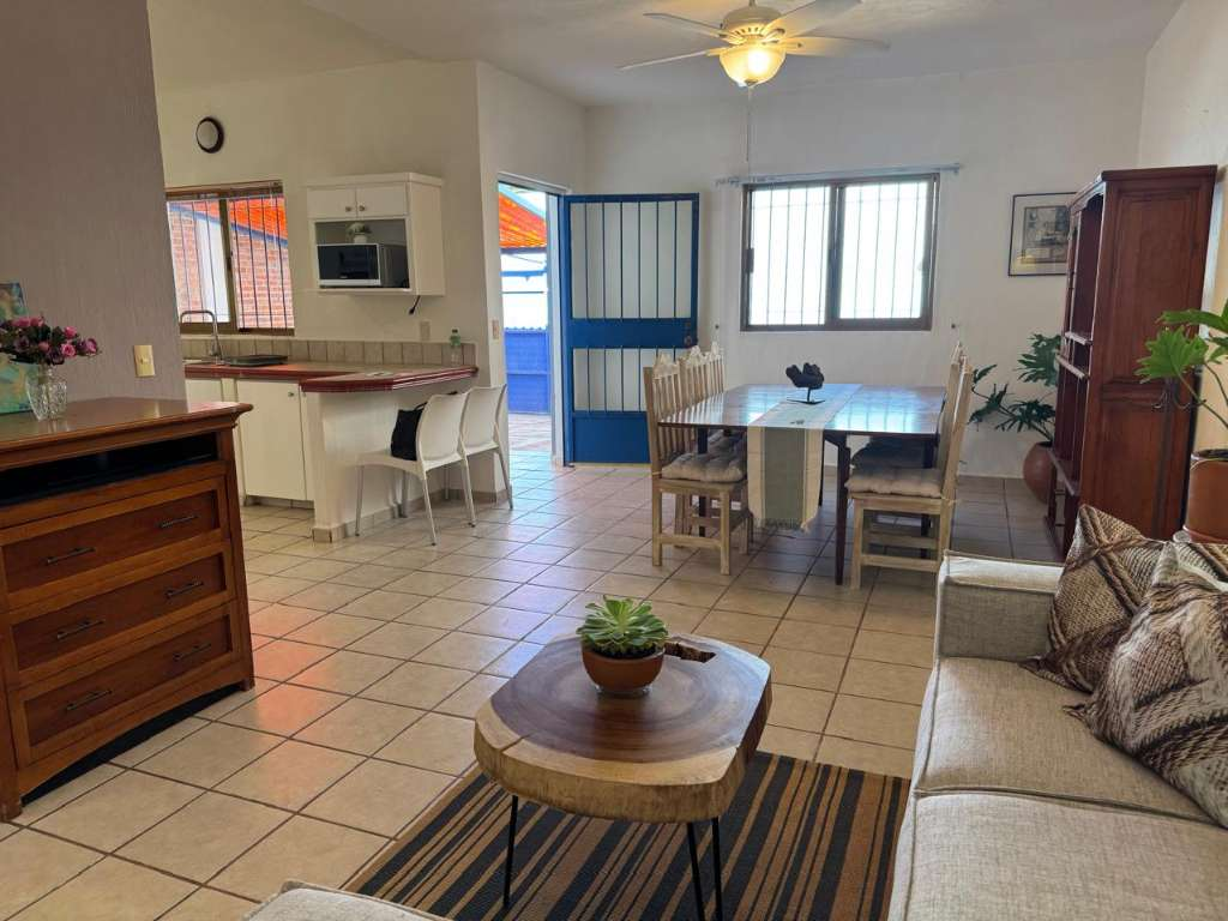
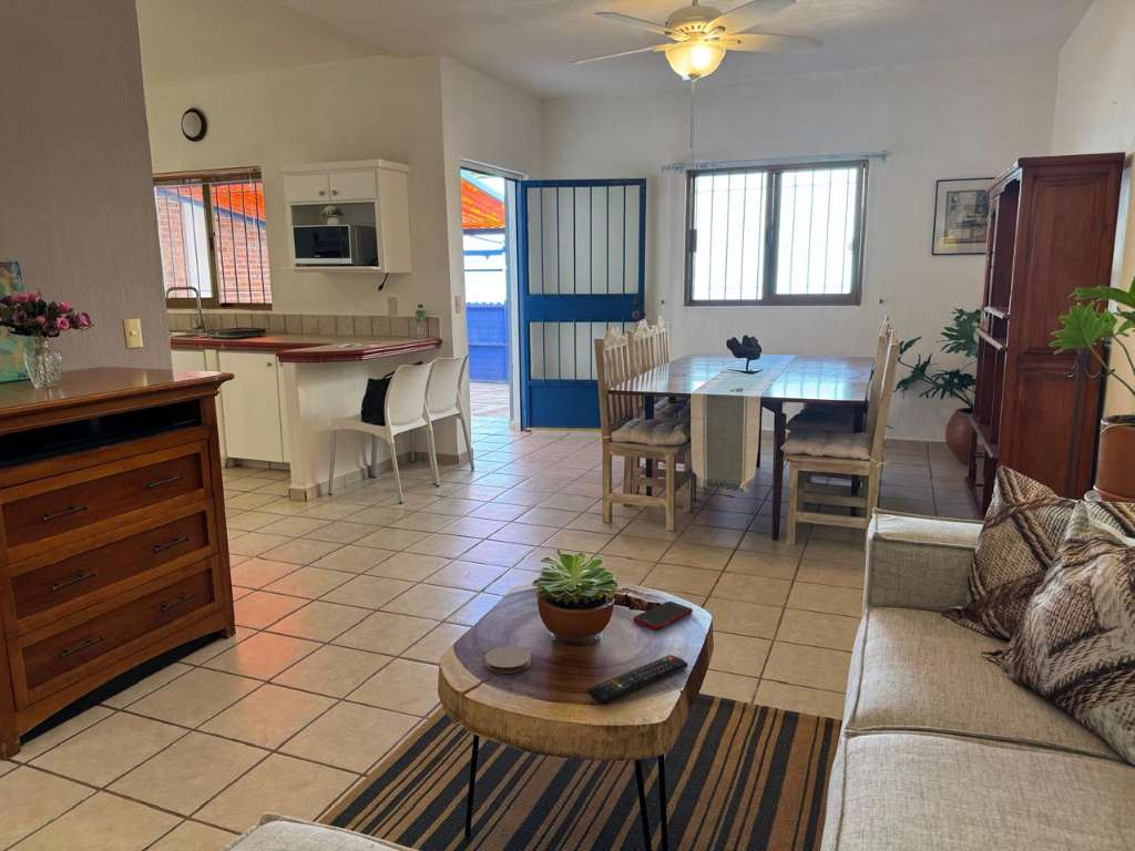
+ remote control (640, 678)
+ coaster (508, 659)
+ cell phone (663, 615)
